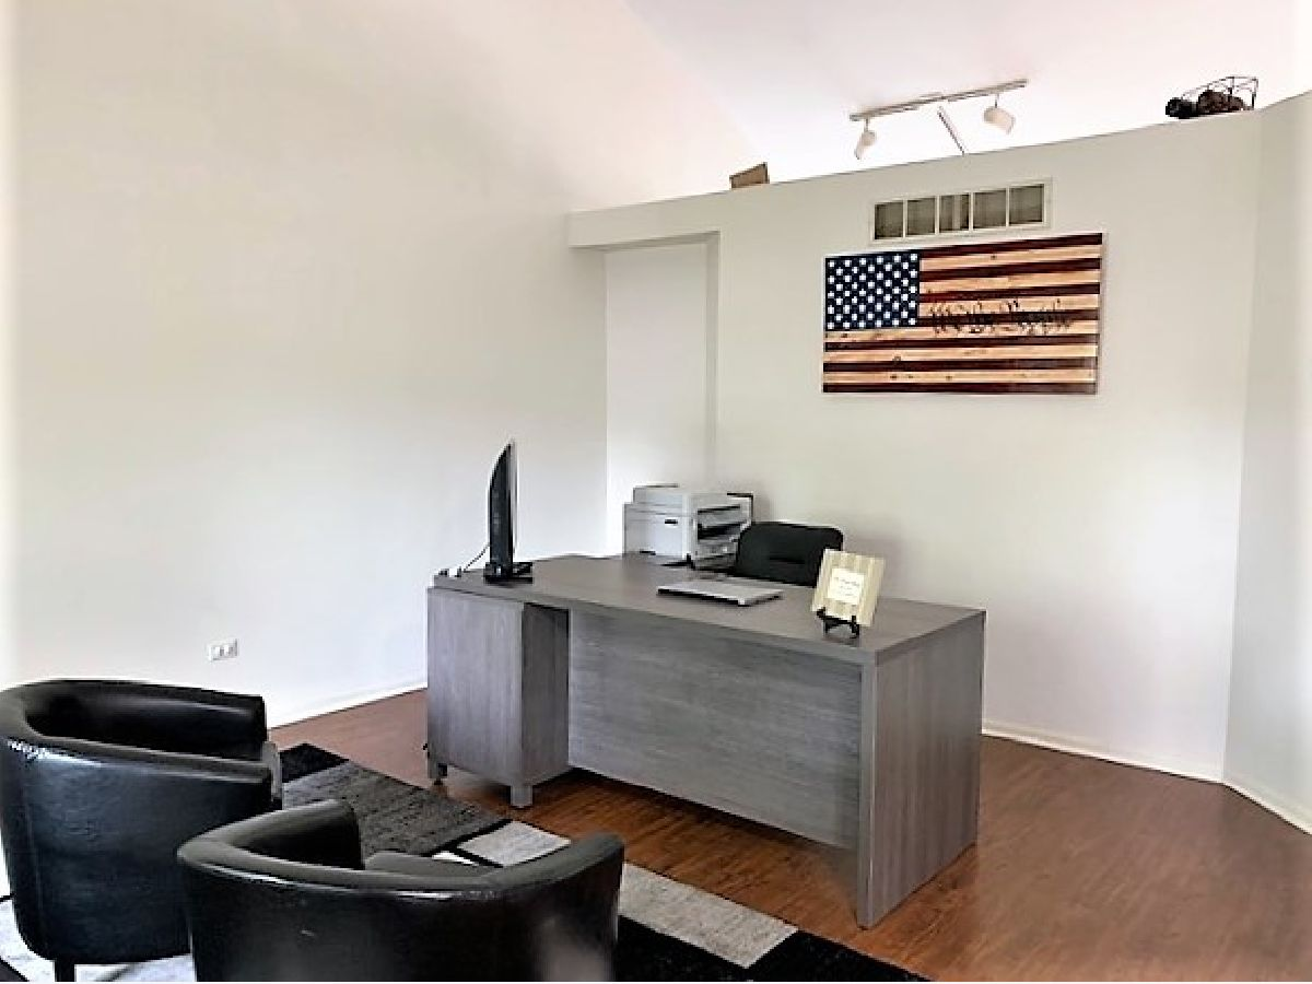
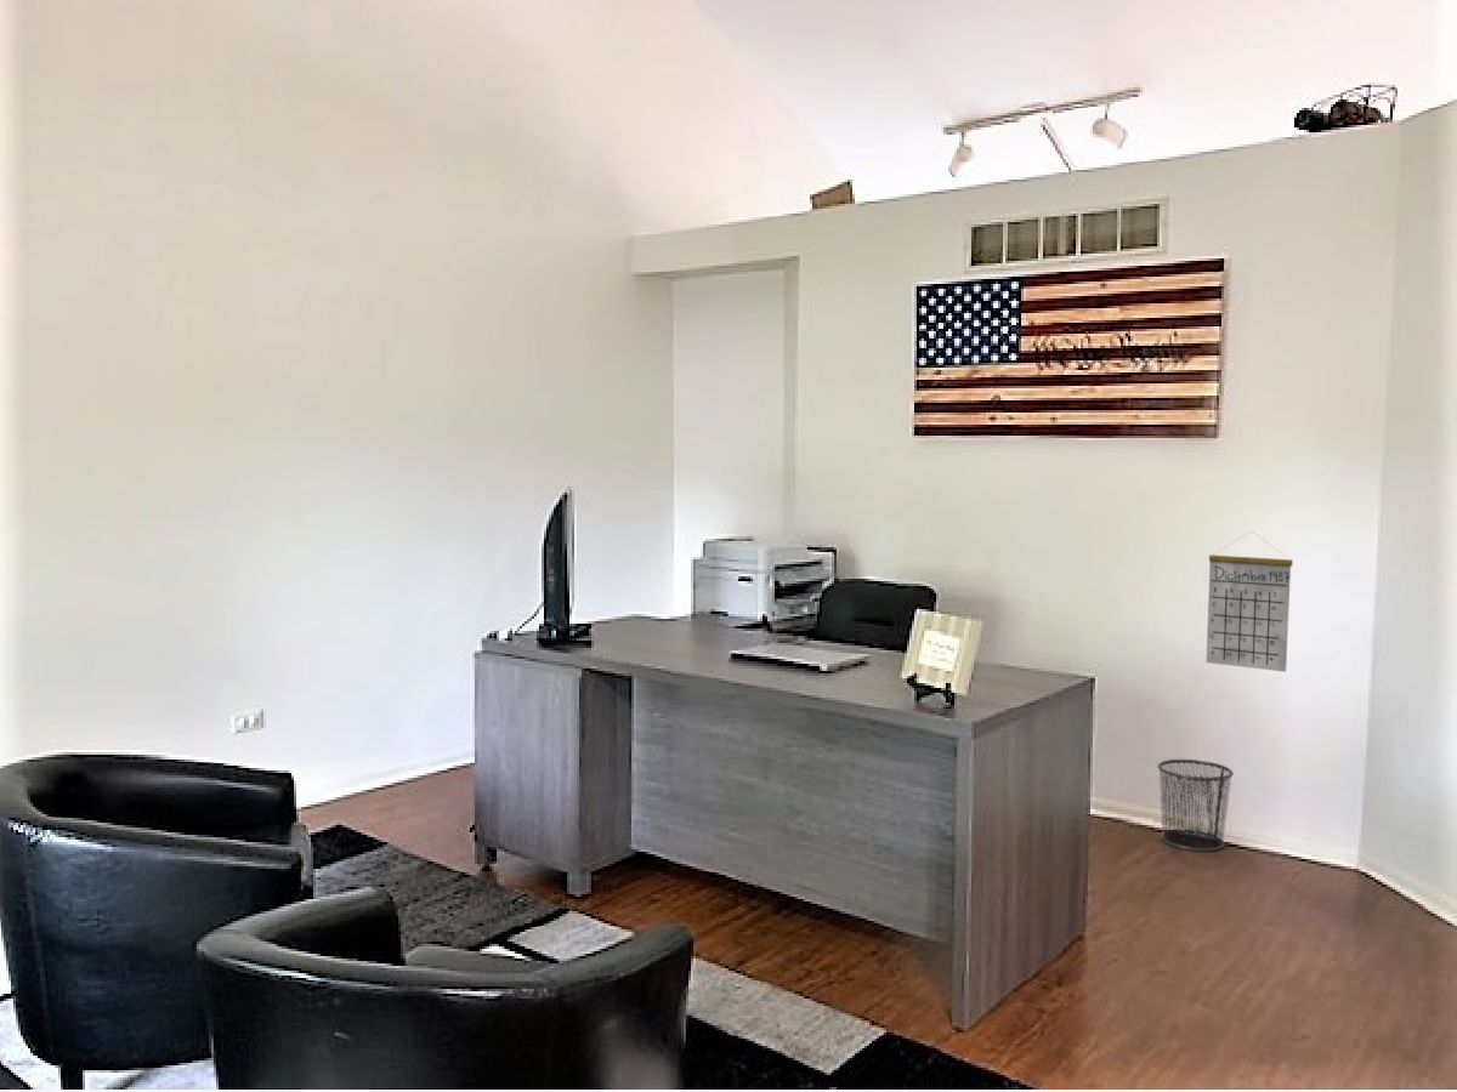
+ calendar (1248, 599)
+ waste bin (1194, 804)
